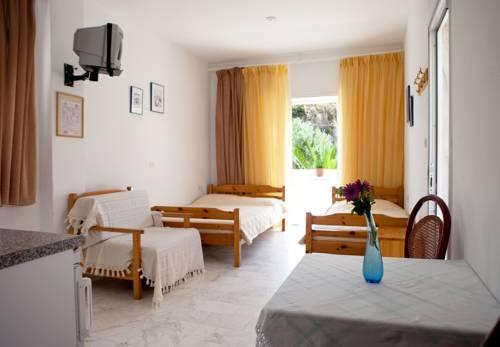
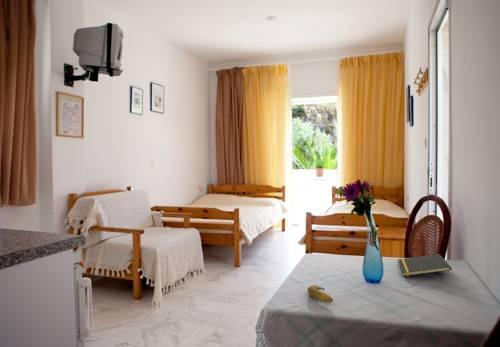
+ banana (321, 293)
+ notepad (422, 264)
